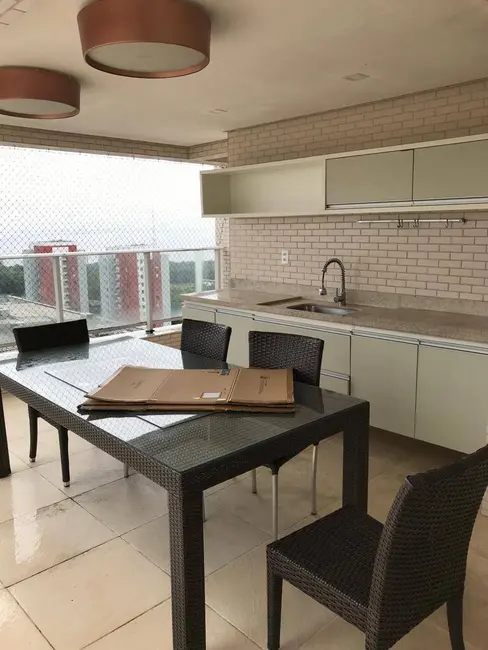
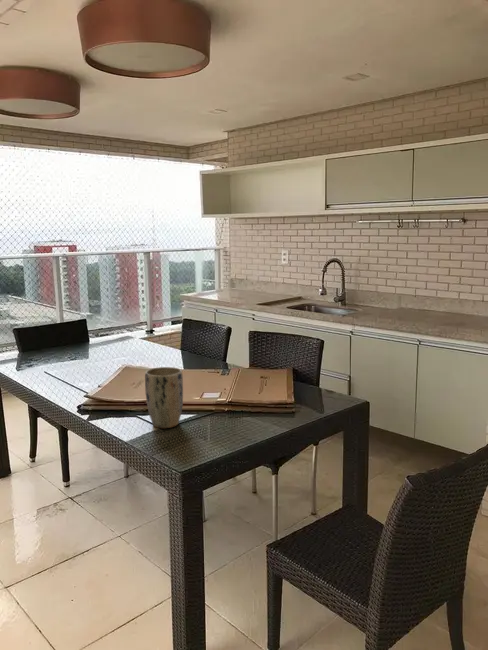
+ plant pot (164, 397)
